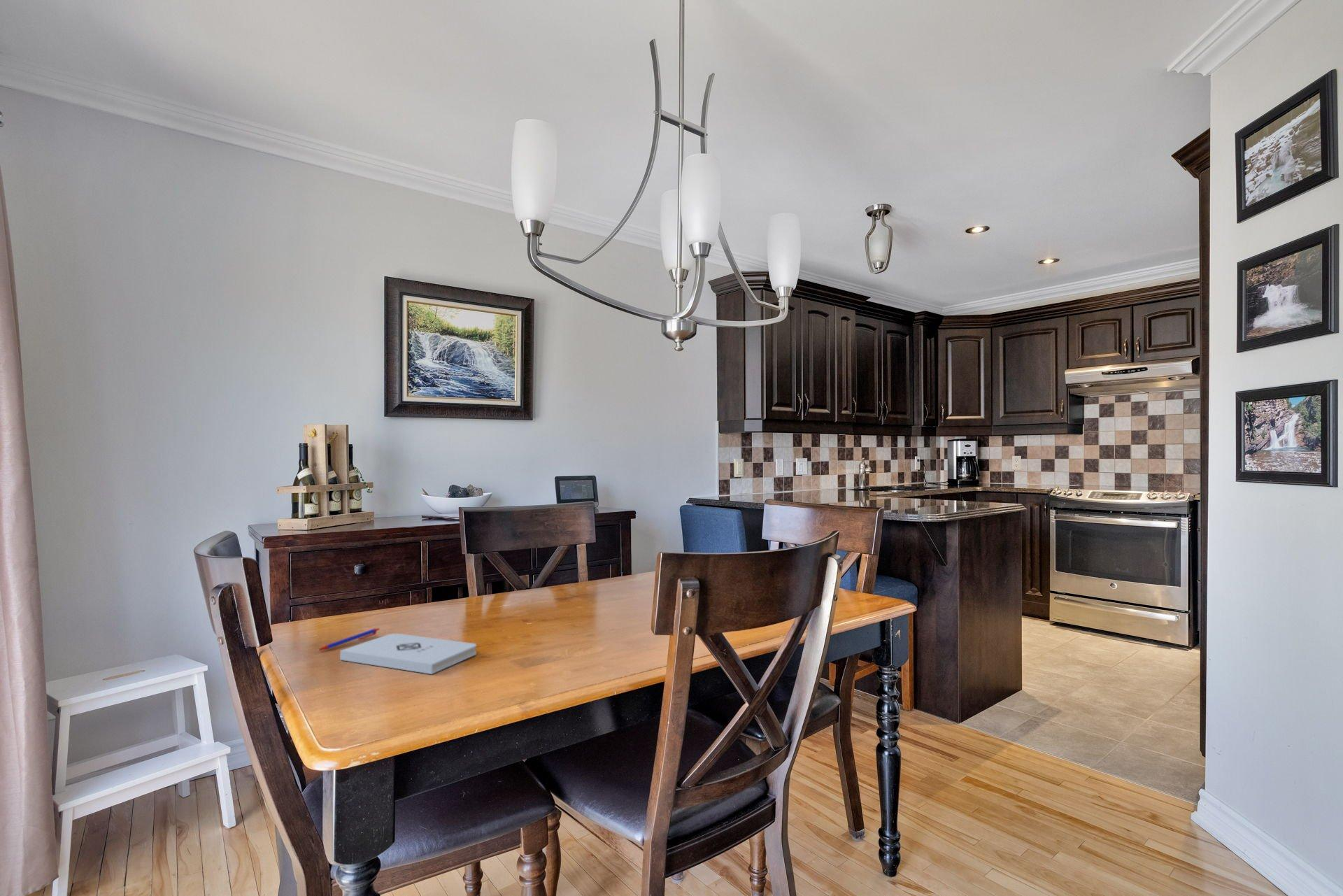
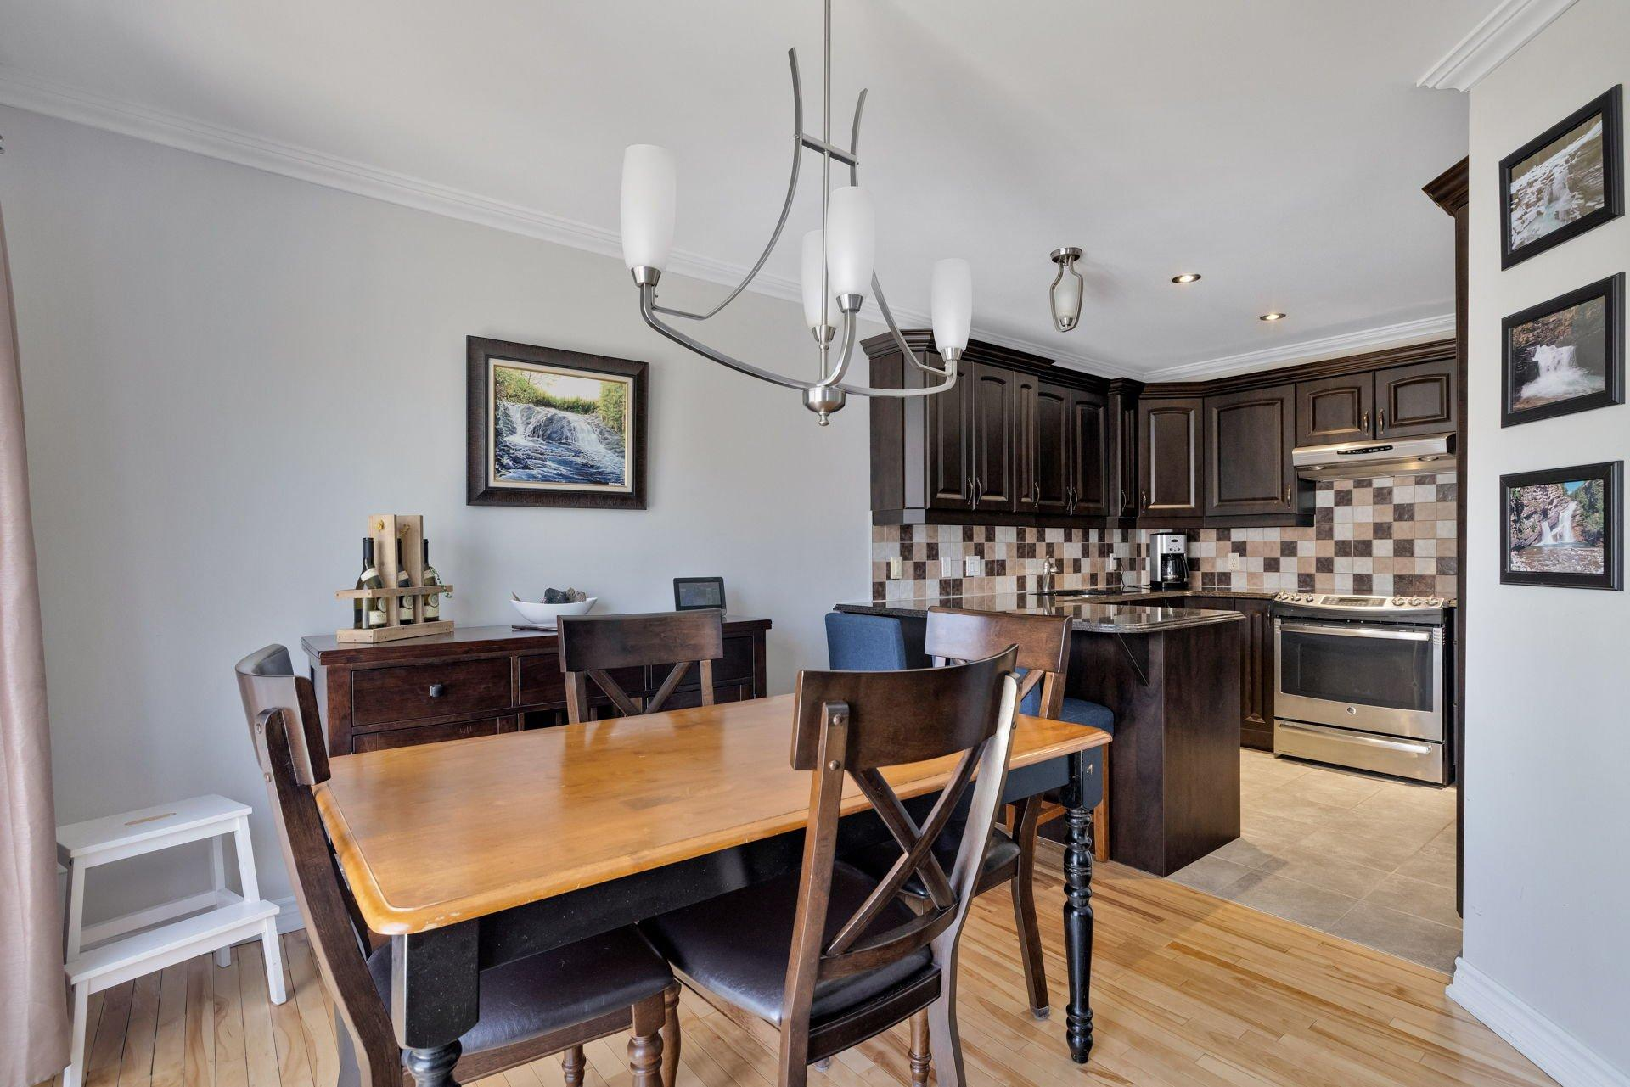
- notepad (411, 651)
- pen (349, 639)
